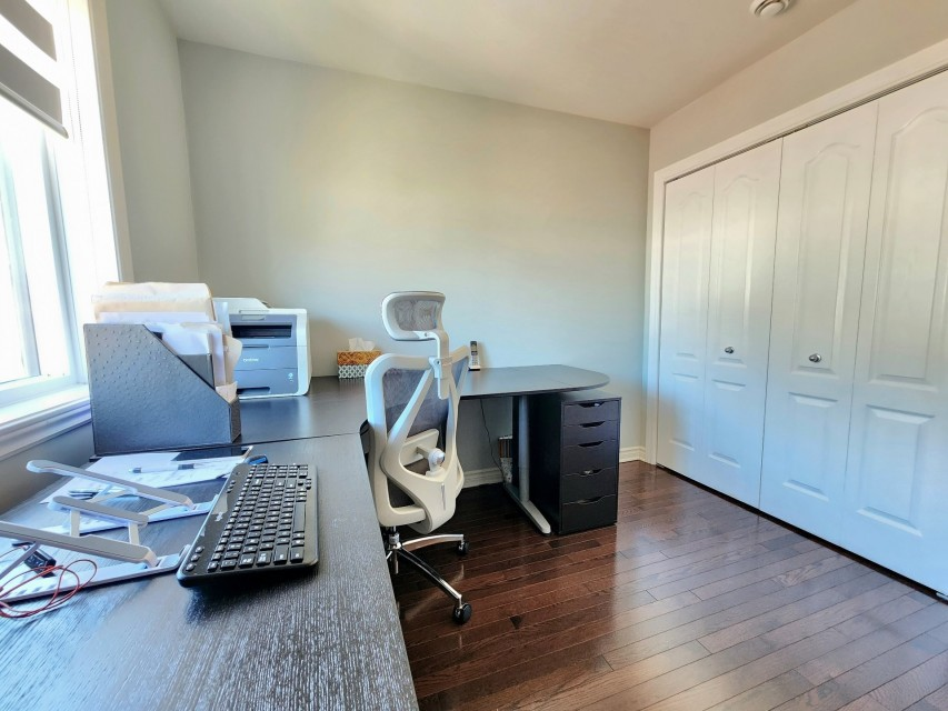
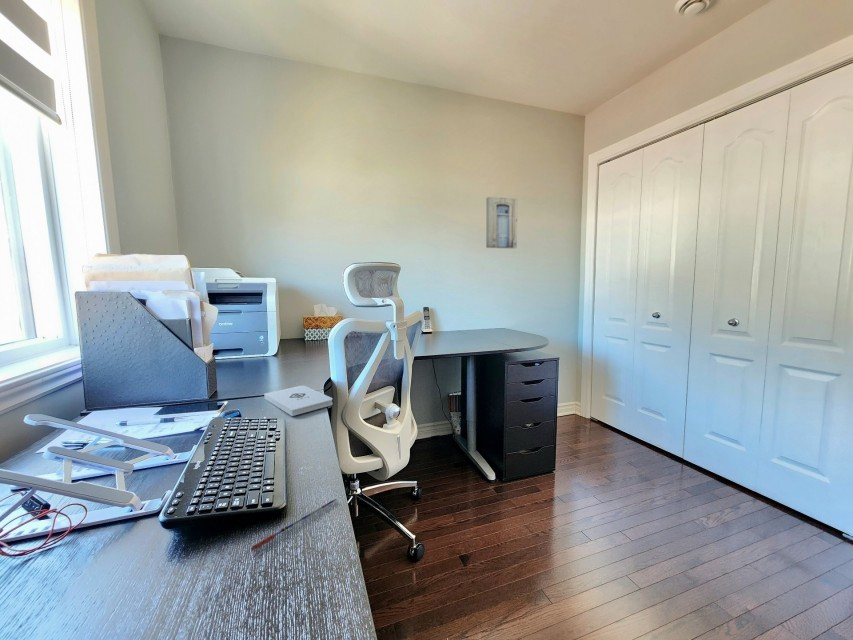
+ notepad (298, 398)
+ wall art (501, 223)
+ pen (298, 521)
